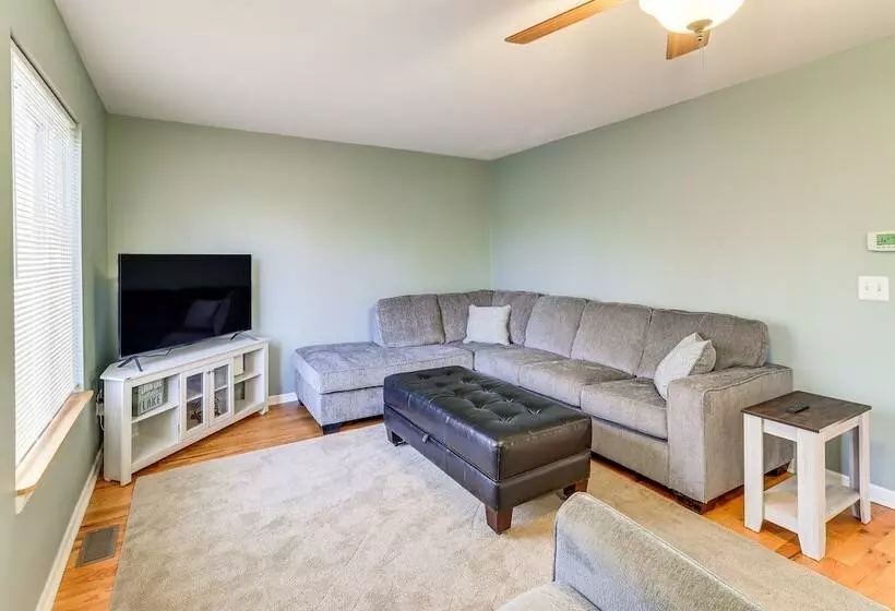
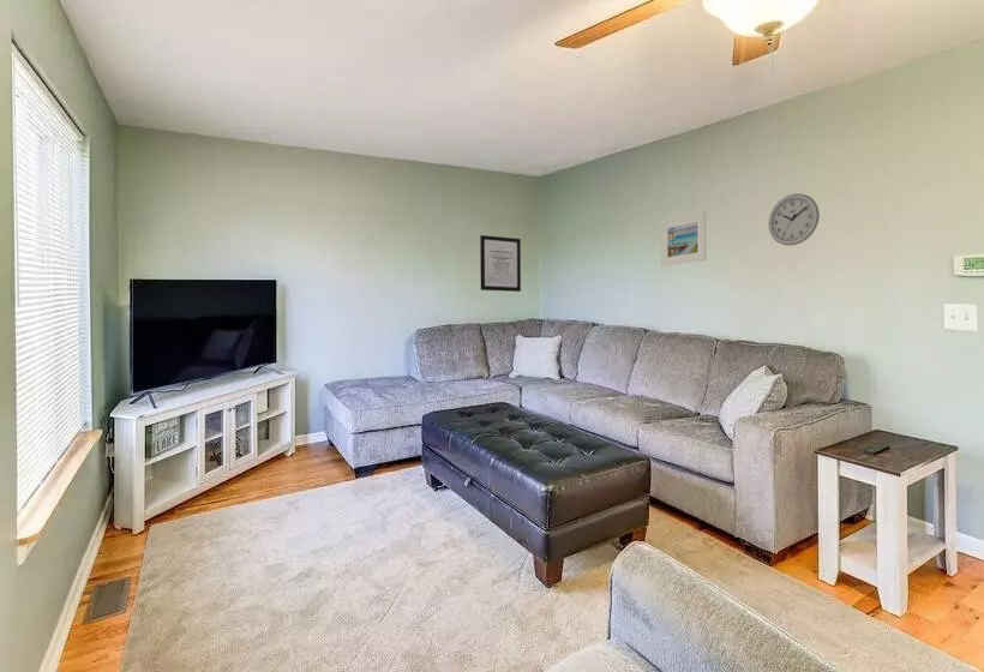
+ wall art (500, 264)
+ wall clock (792, 220)
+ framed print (682, 240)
